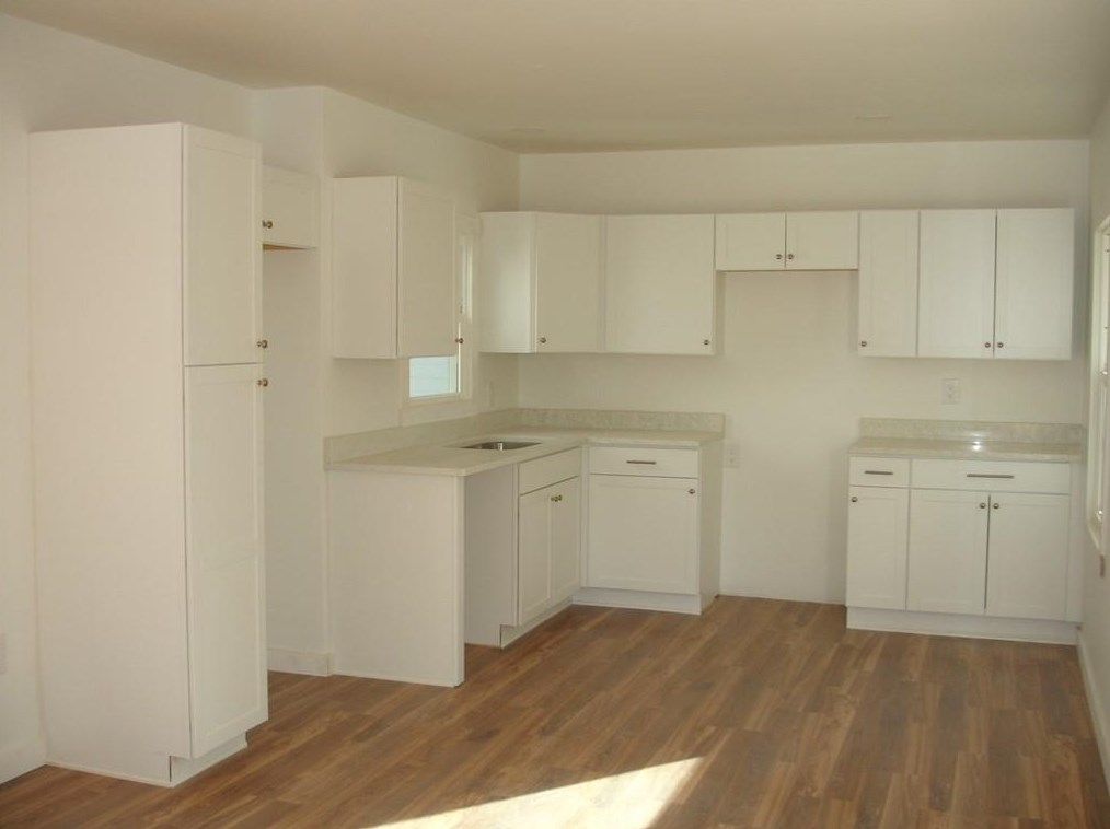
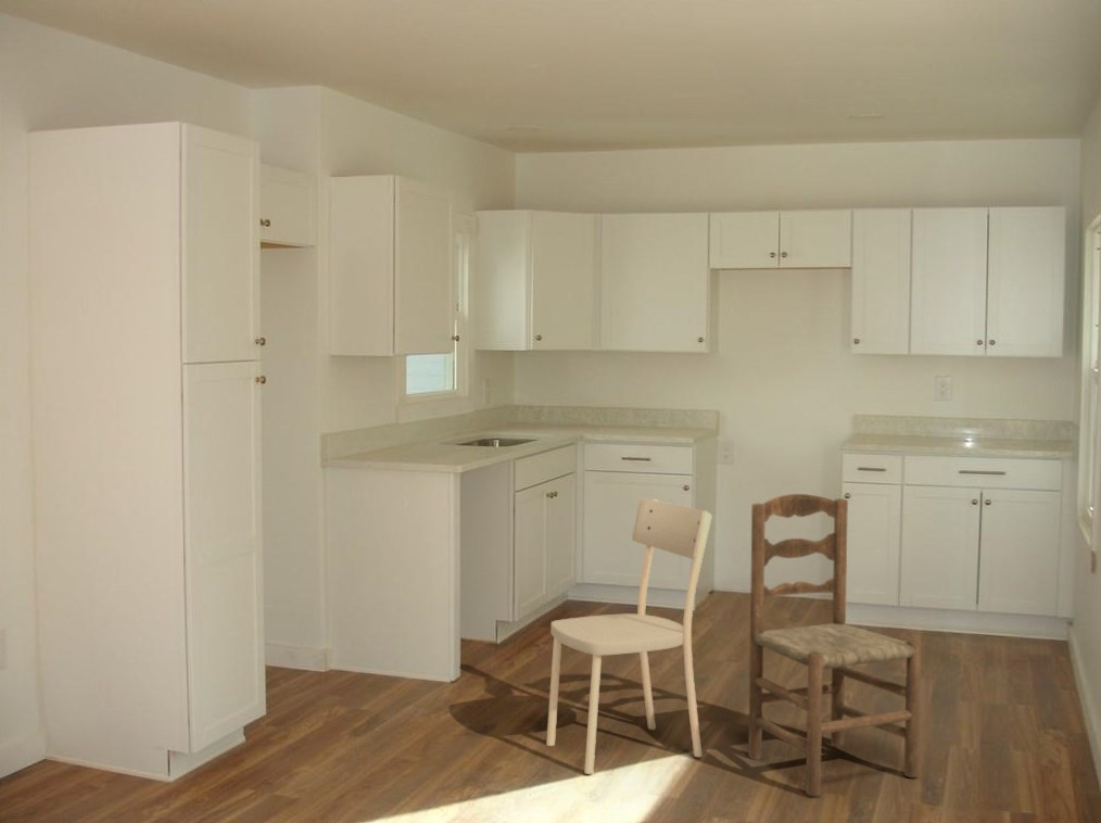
+ dining chair (625, 629)
+ dining chair (828, 634)
